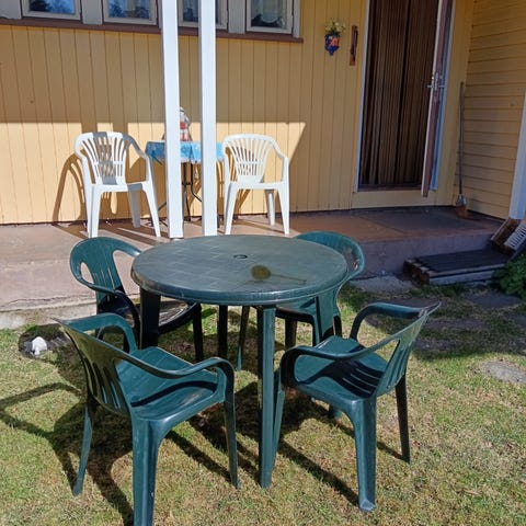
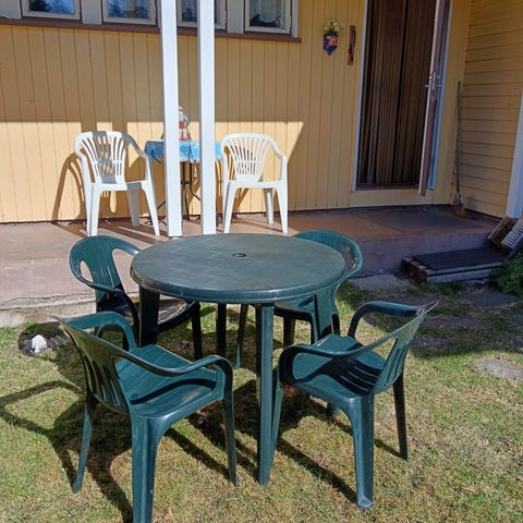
- soupspoon (278, 275)
